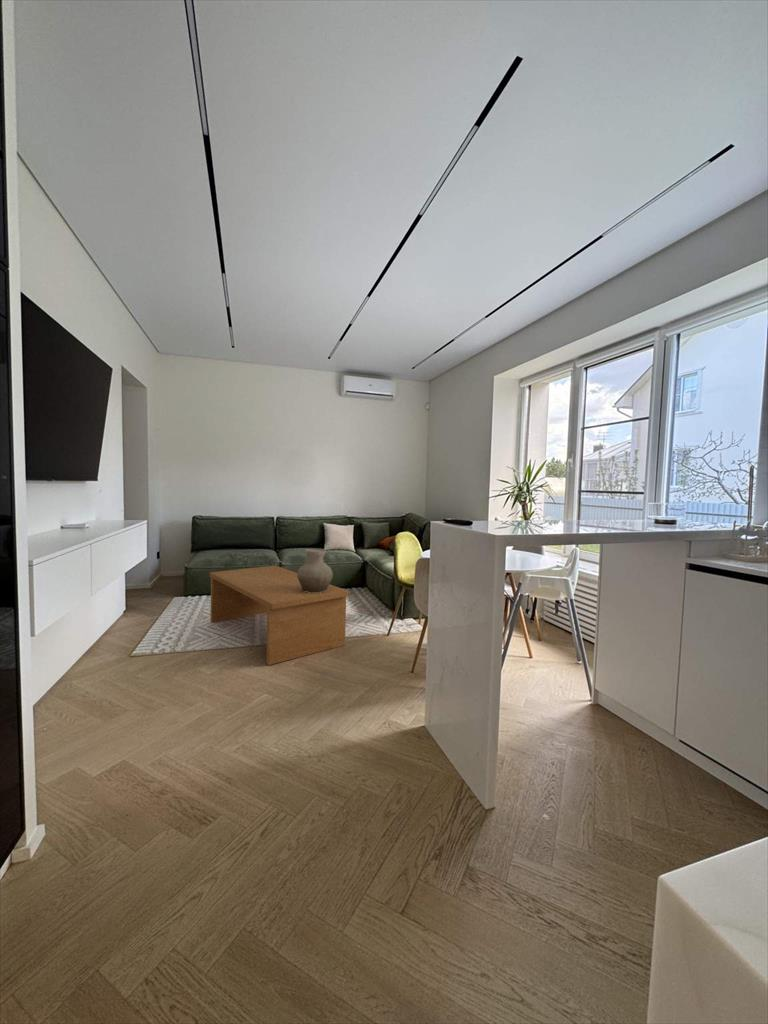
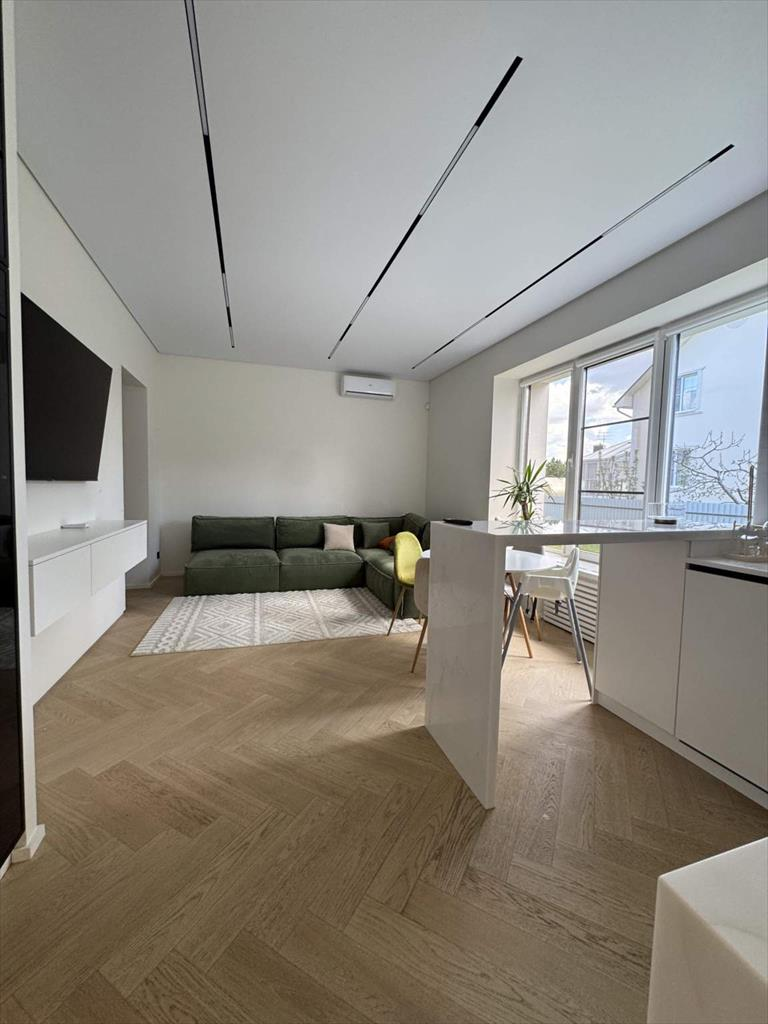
- vase (315, 569)
- coffee table (273, 606)
